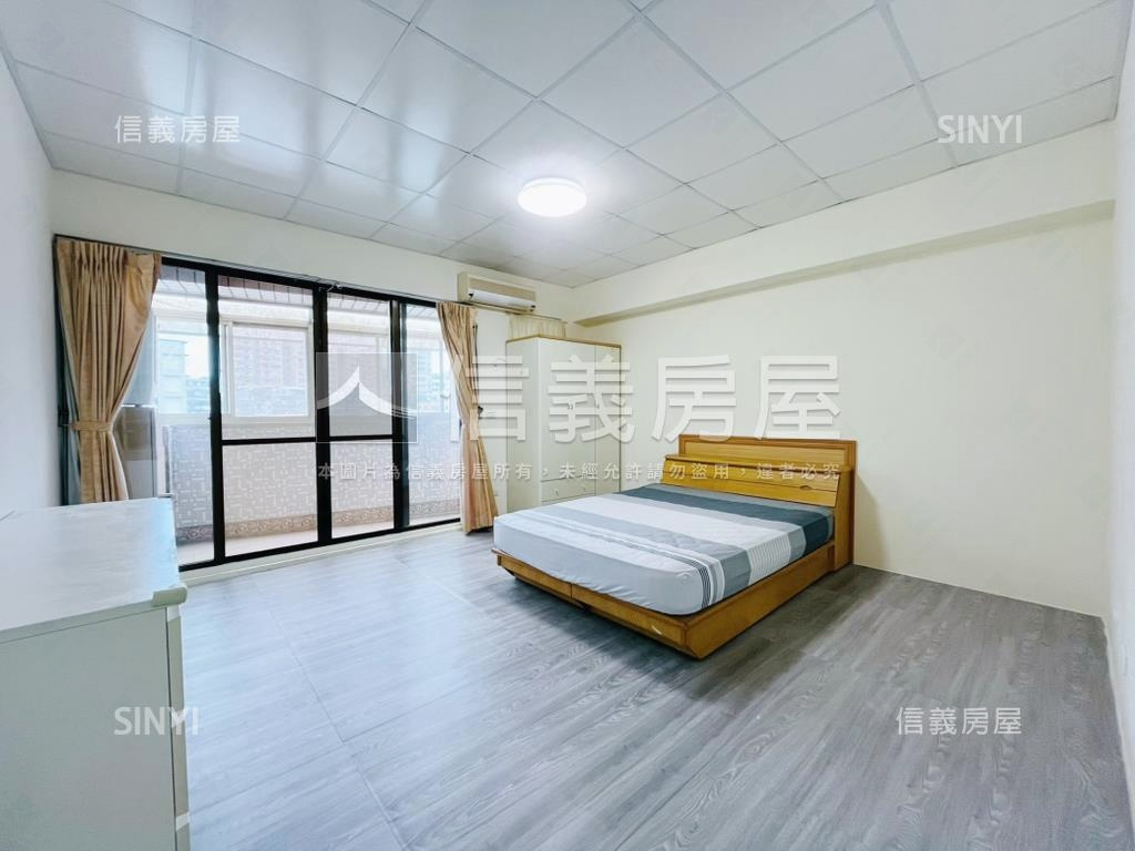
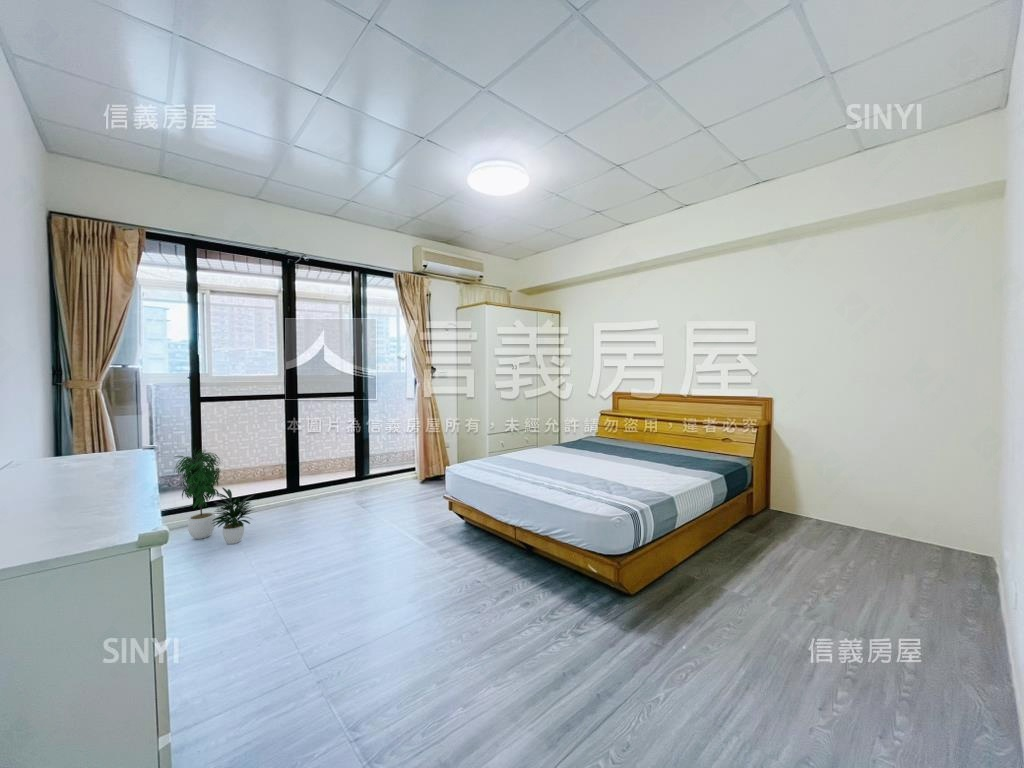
+ potted plant (214, 493)
